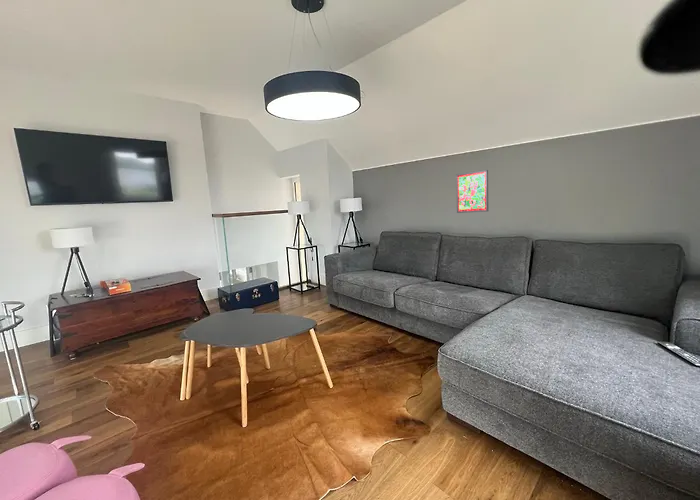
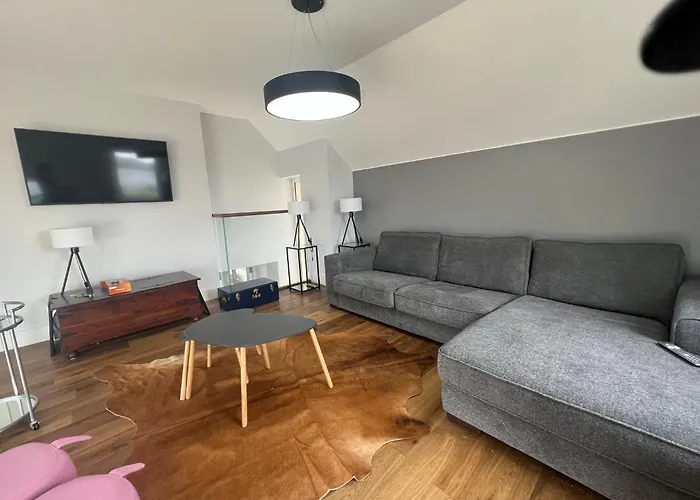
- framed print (471, 192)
